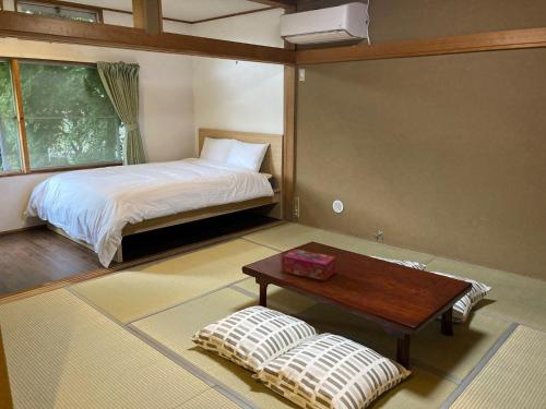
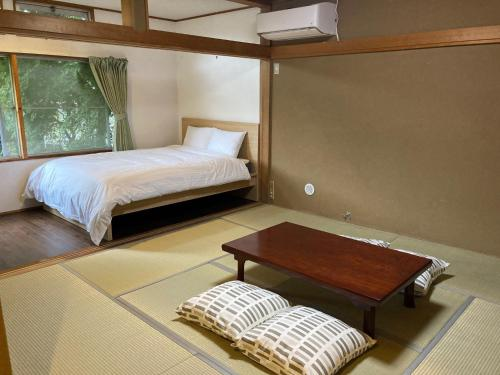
- tissue box (308, 264)
